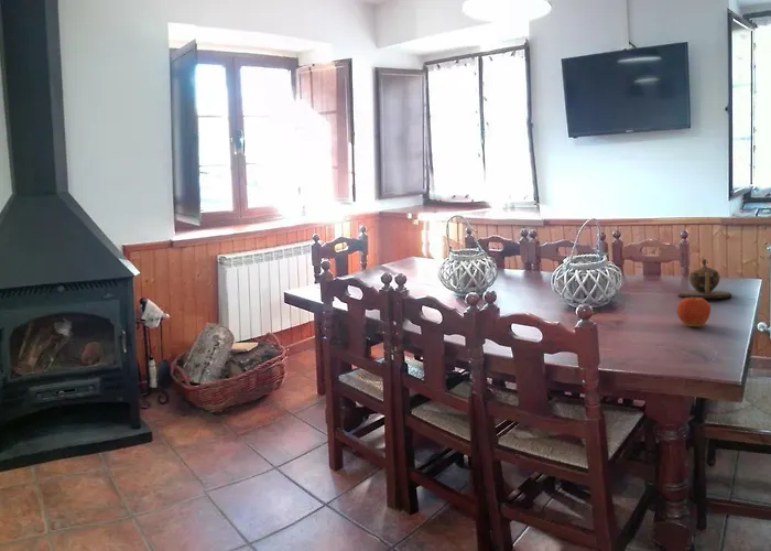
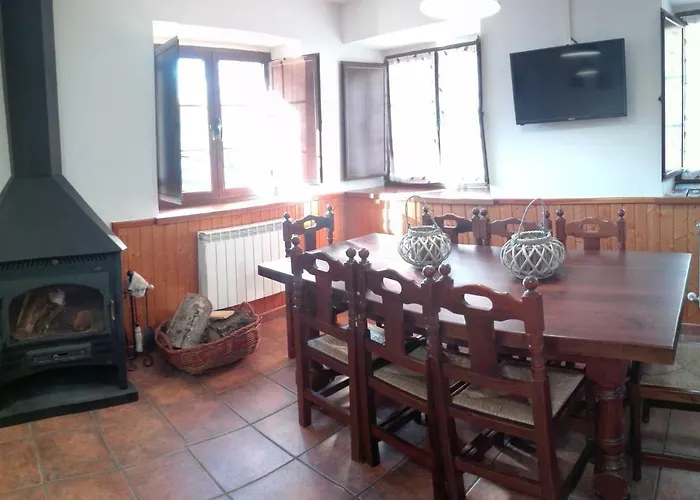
- fruit (693, 311)
- teapot (704, 277)
